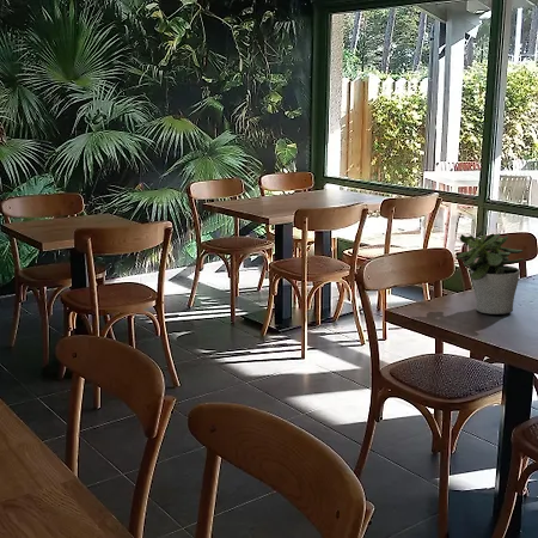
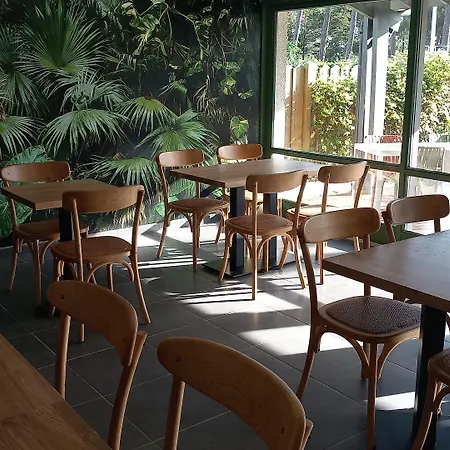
- potted plant (483, 269)
